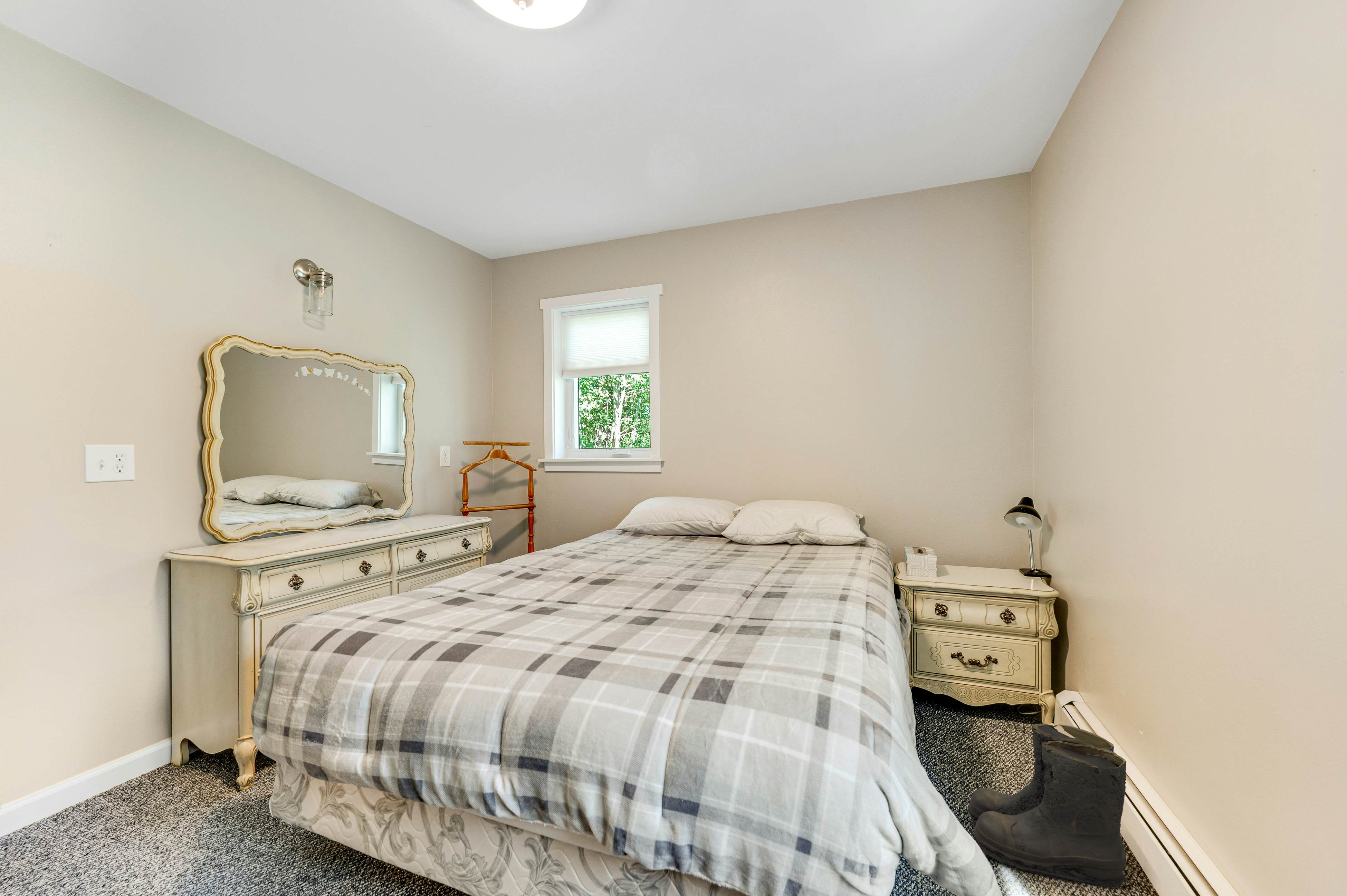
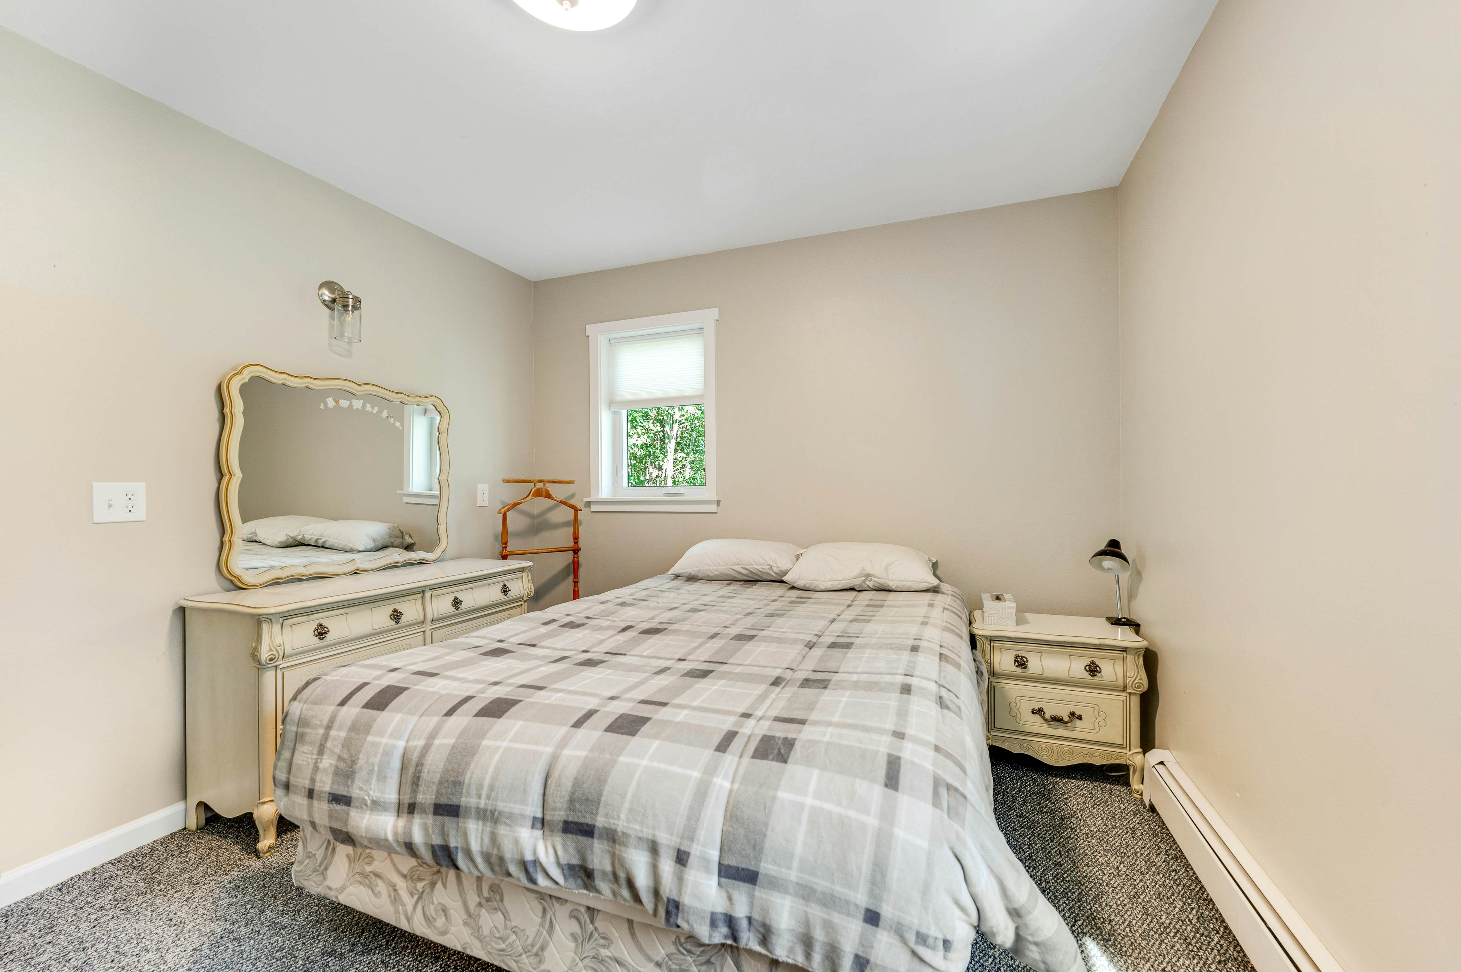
- boots (1040, 790)
